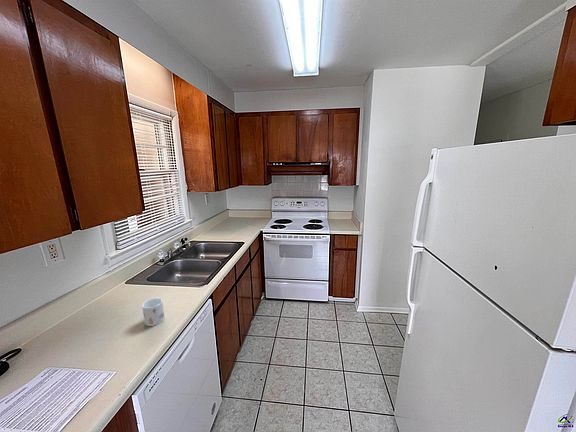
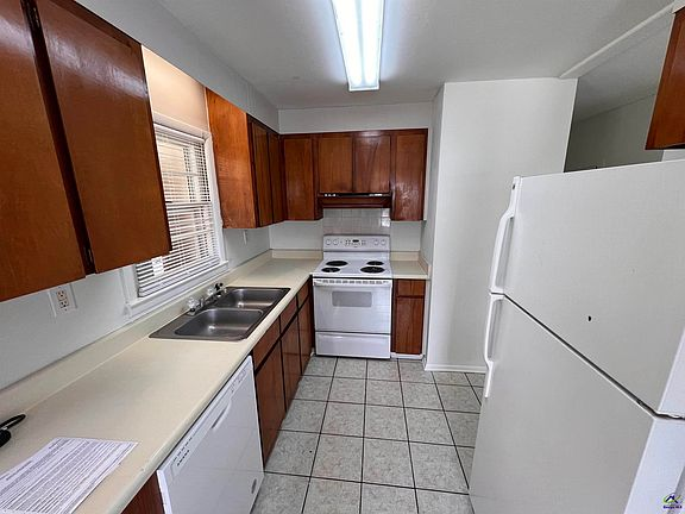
- mug (155, 309)
